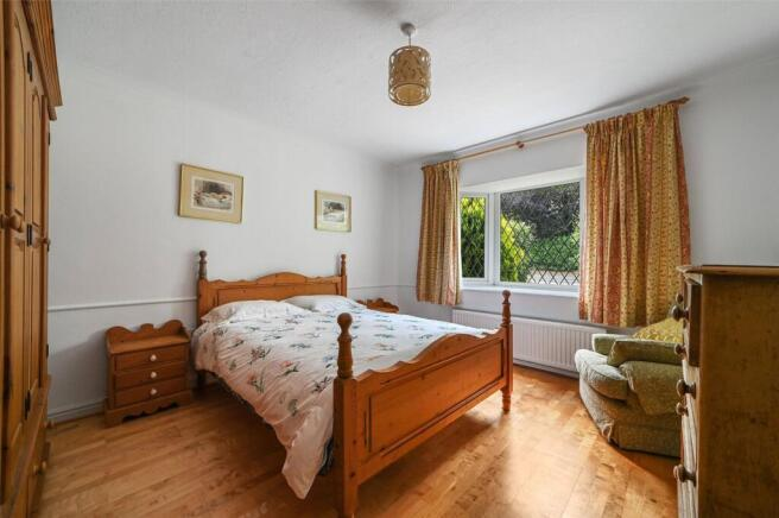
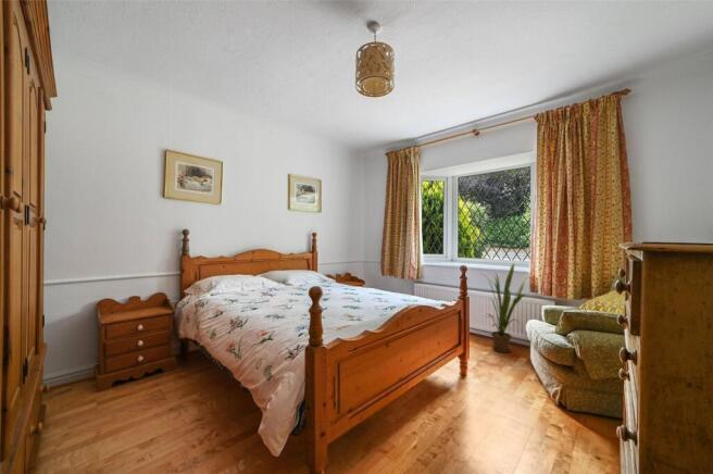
+ house plant (501, 305)
